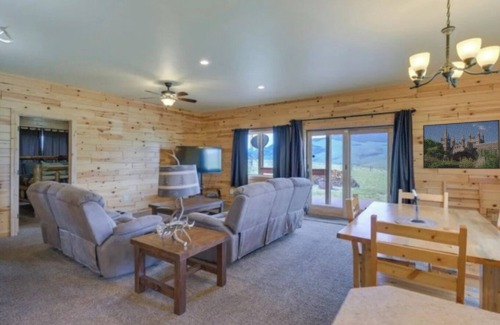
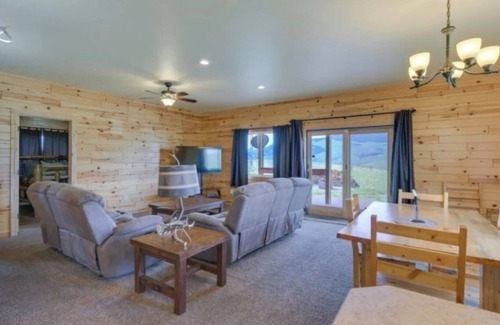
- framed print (458, 145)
